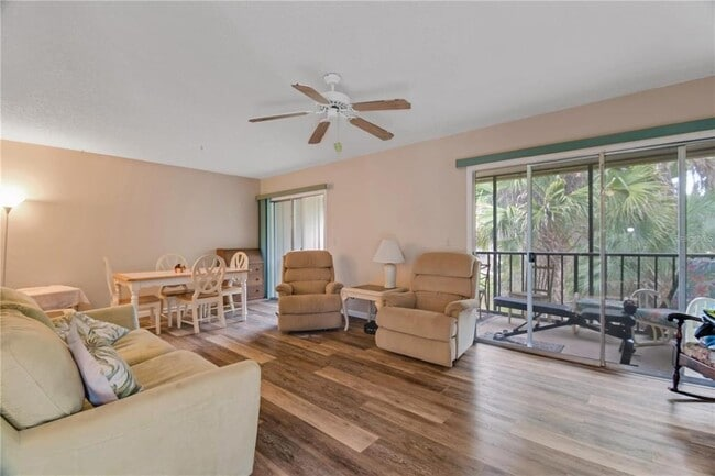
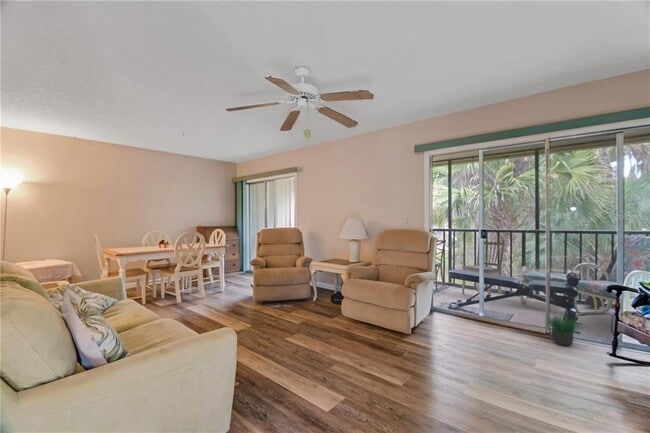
+ potted plant (562, 324)
